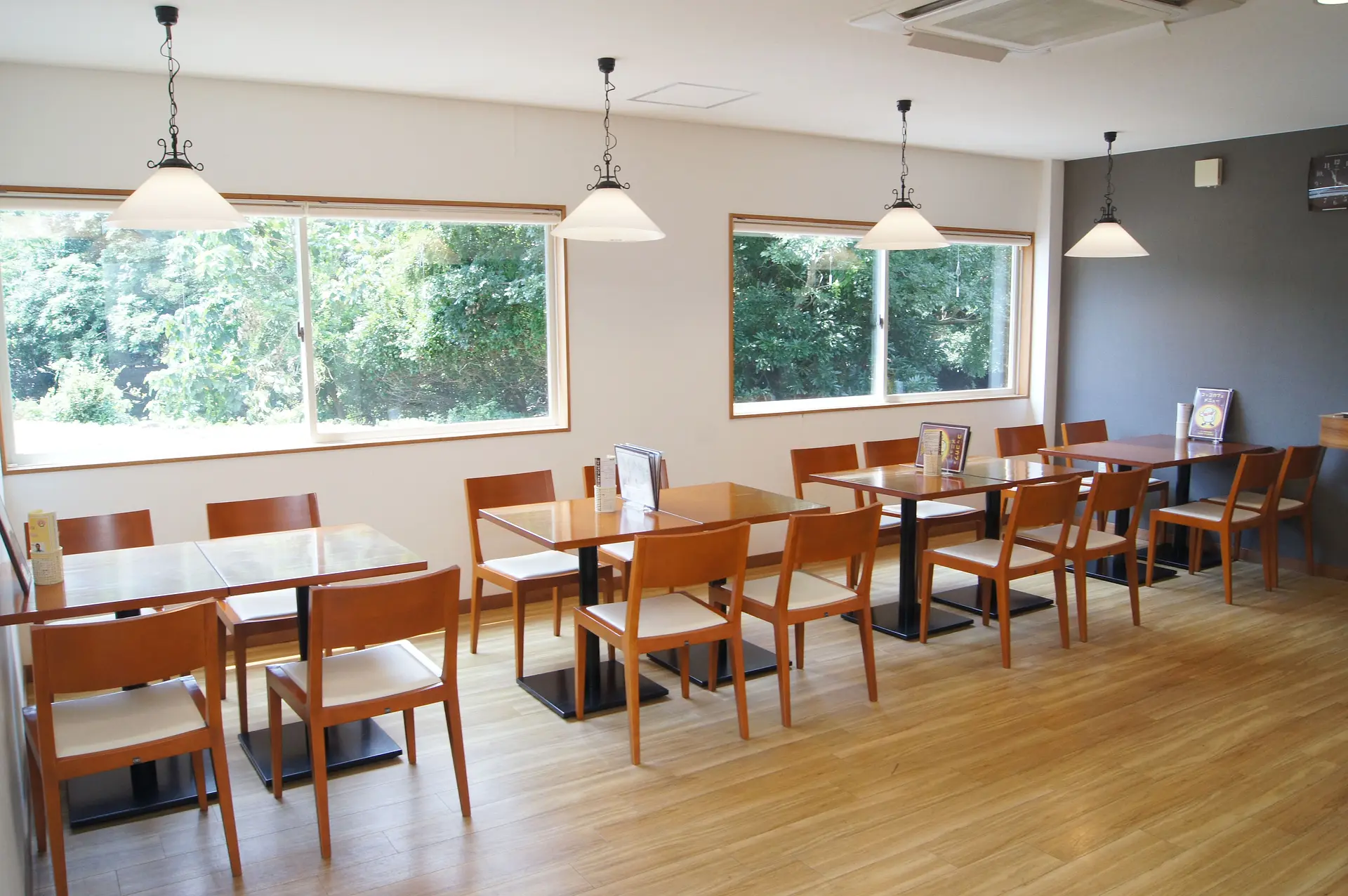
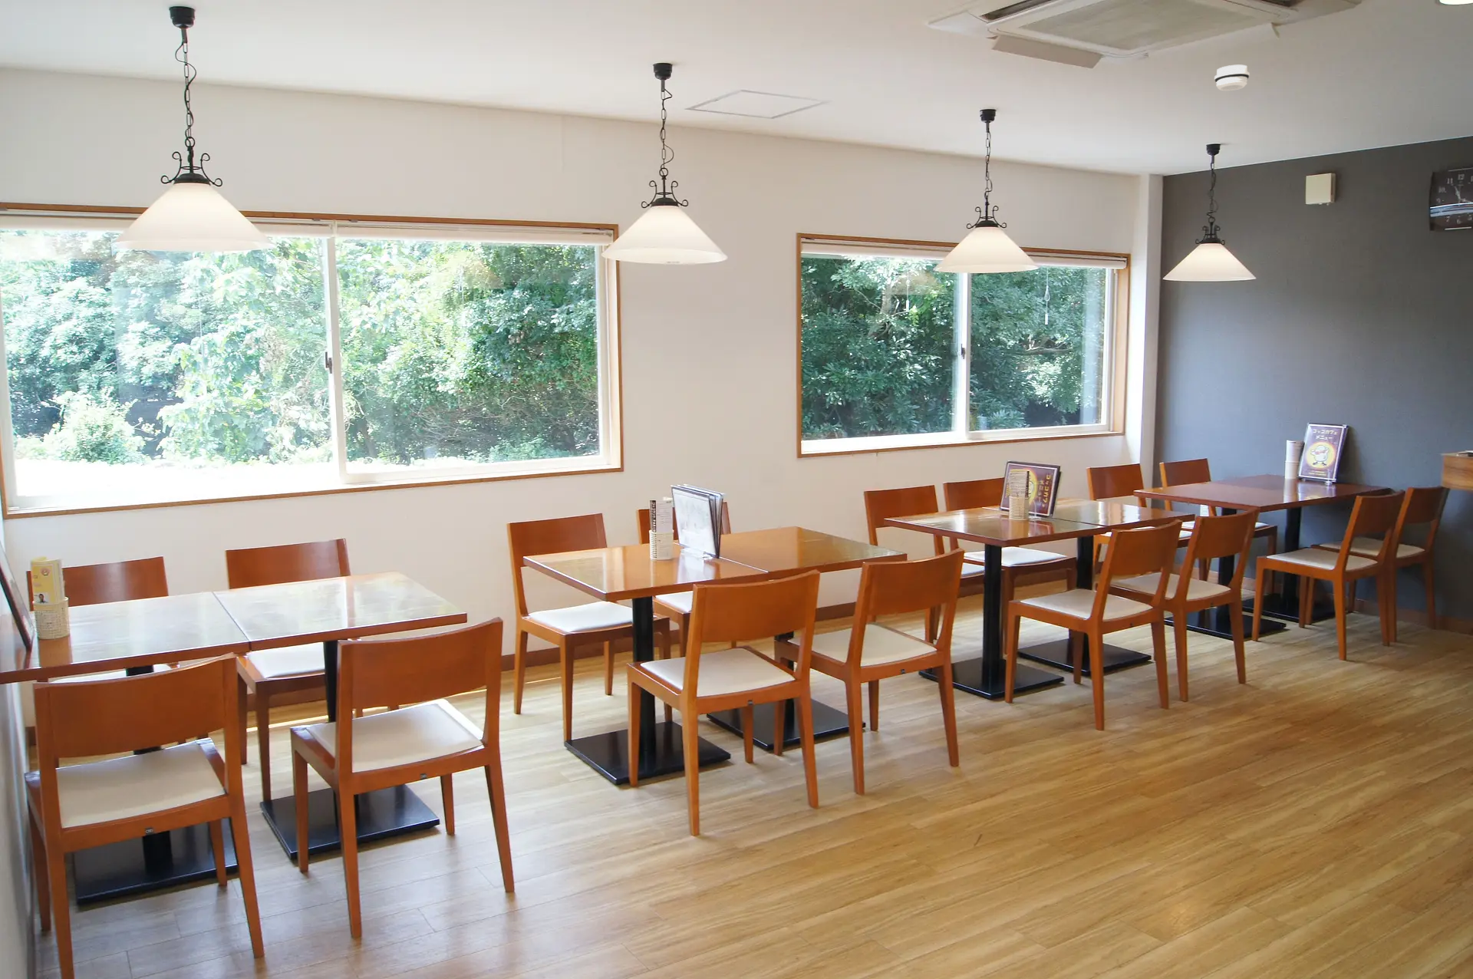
+ smoke detector (1232, 78)
